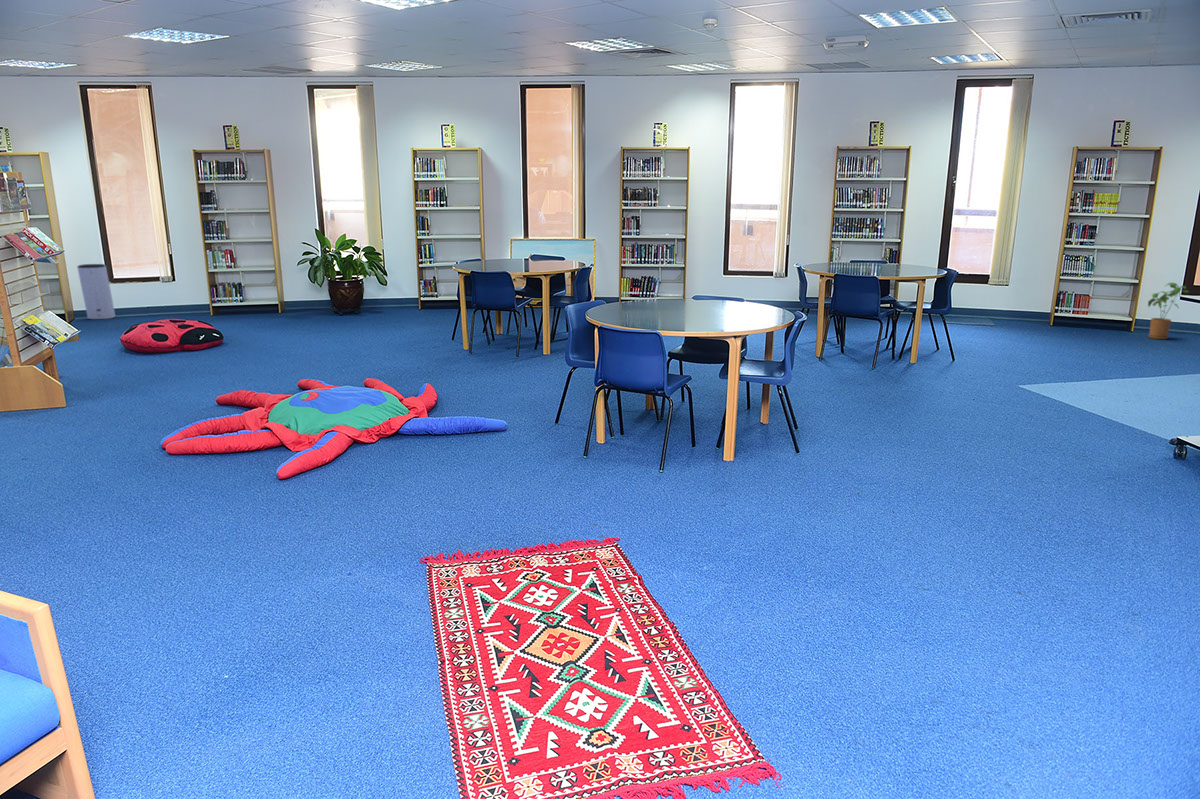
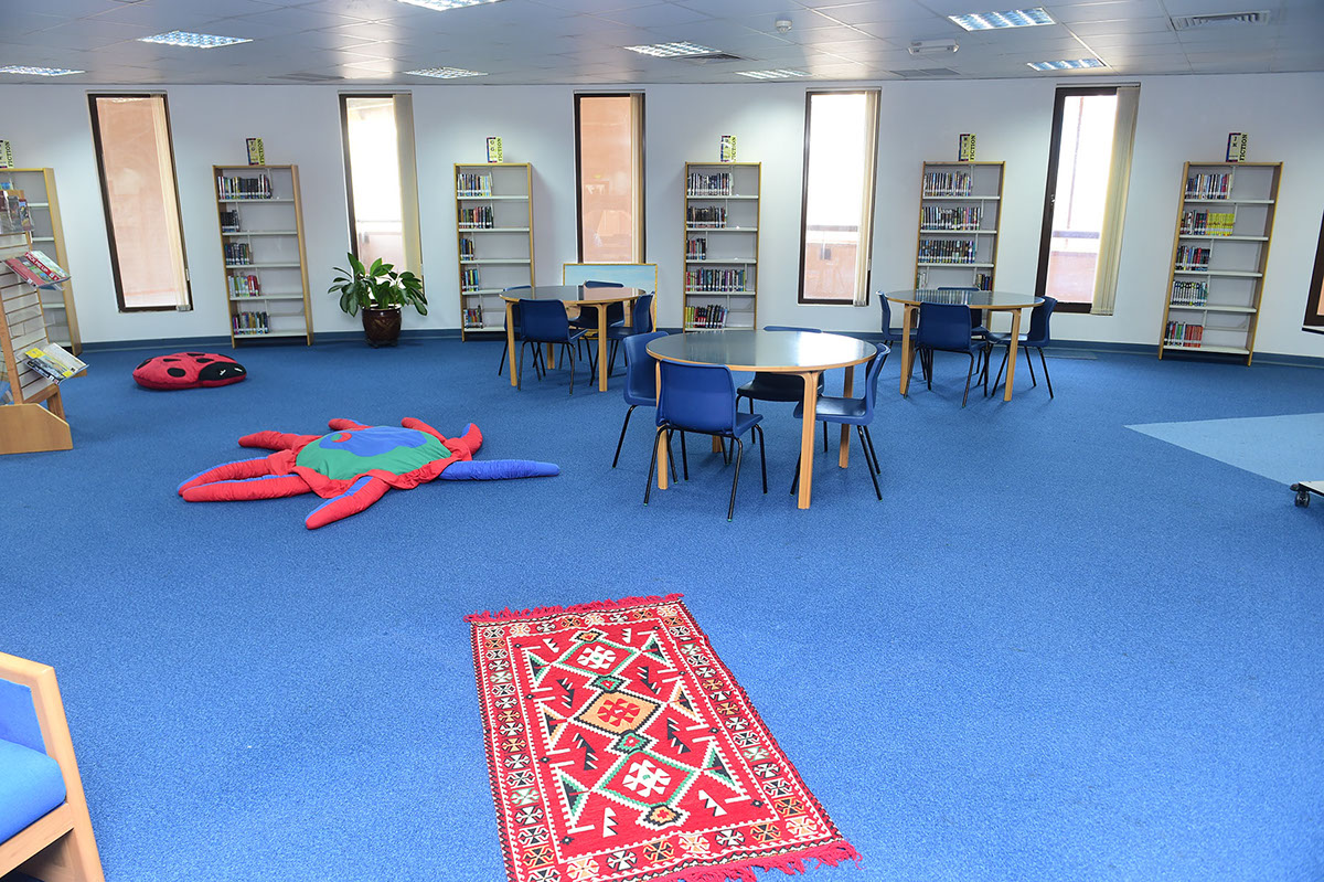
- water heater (96, 291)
- house plant (1162, 311)
